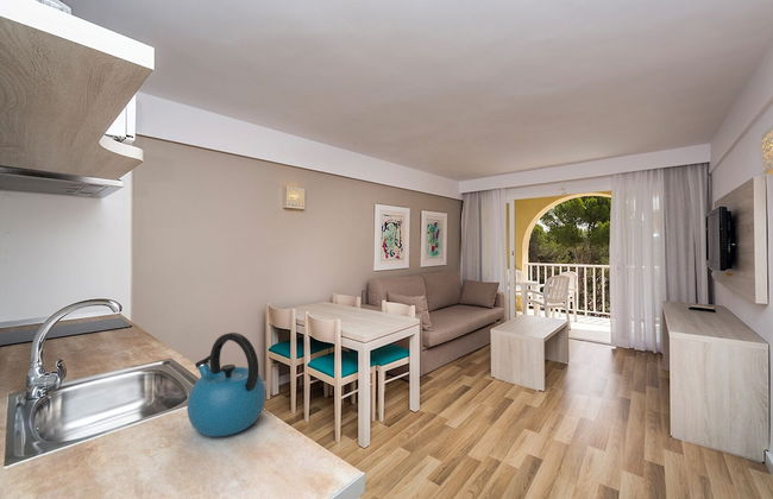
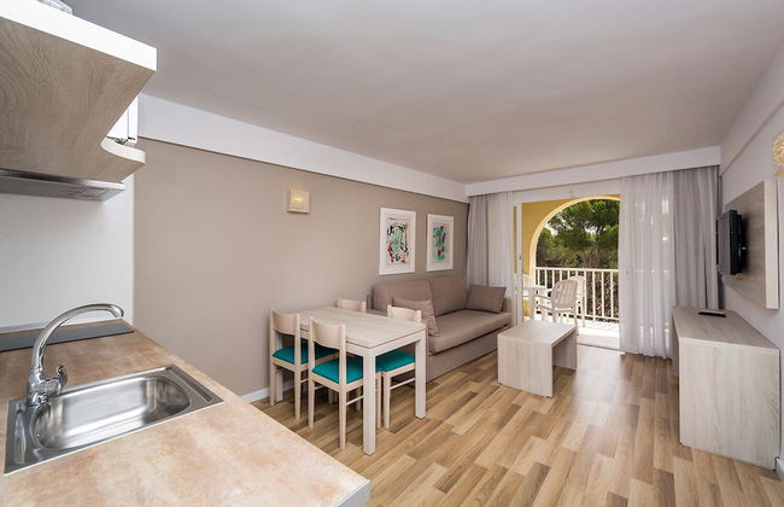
- kettle (225, 377)
